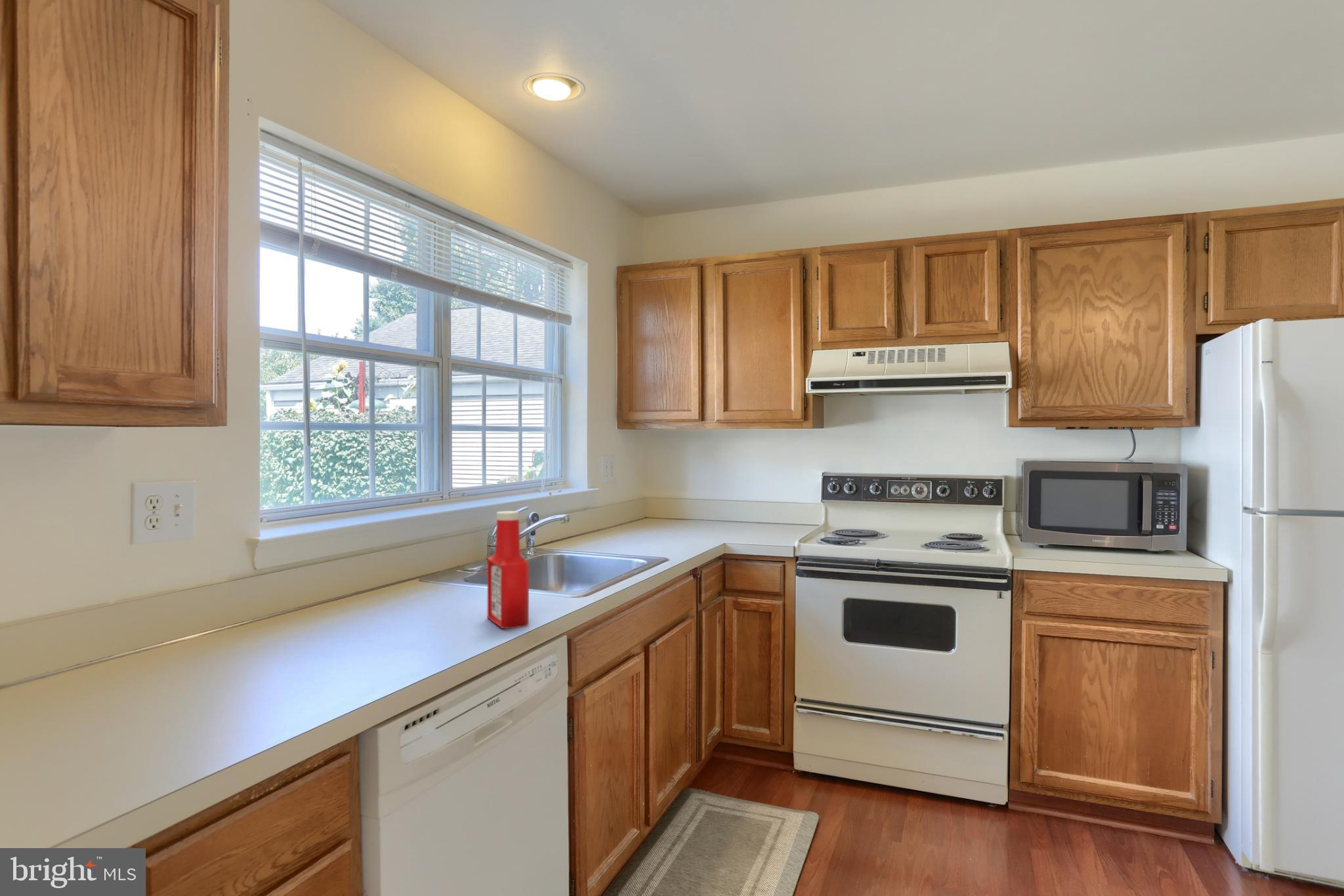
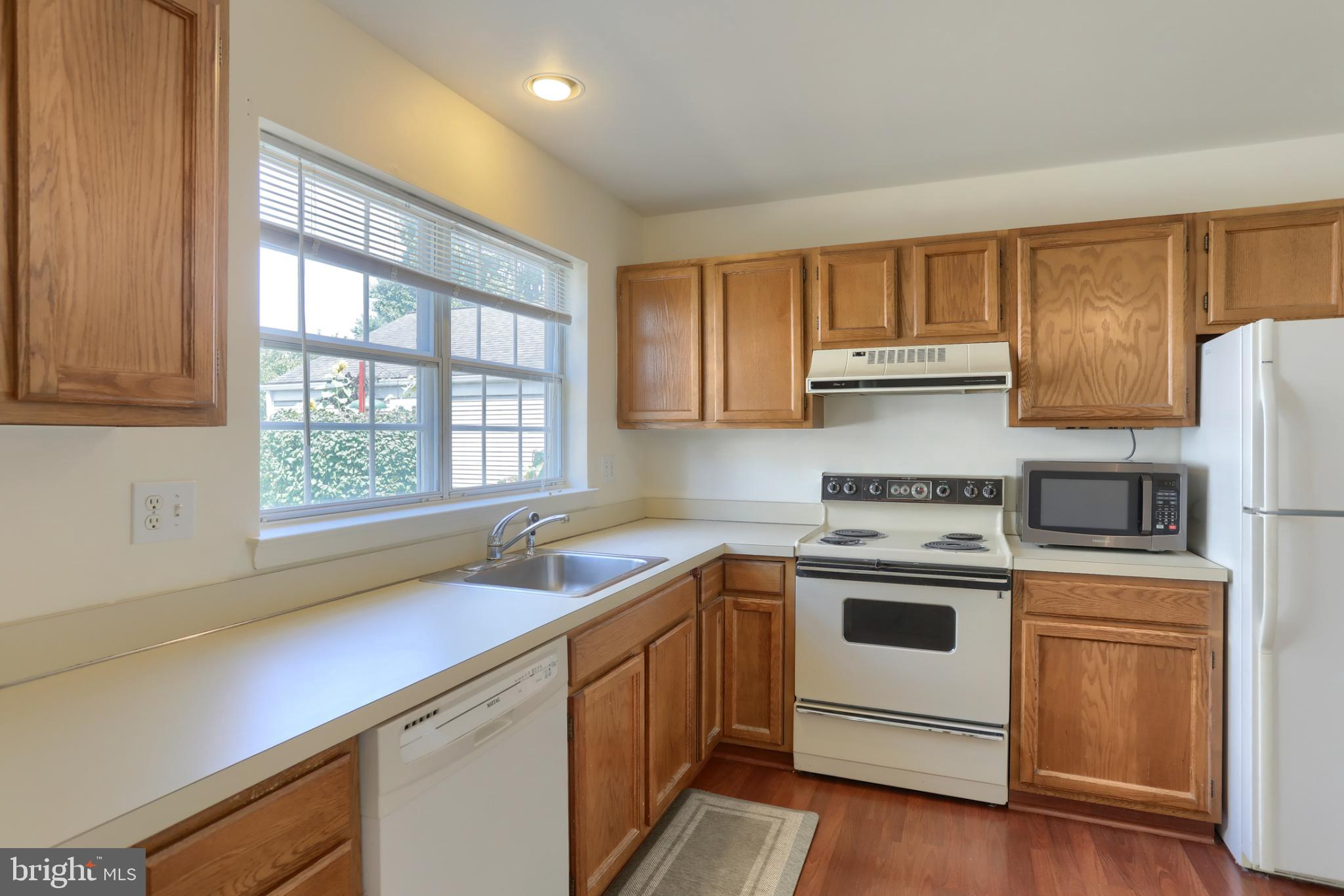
- soap bottle (507, 566)
